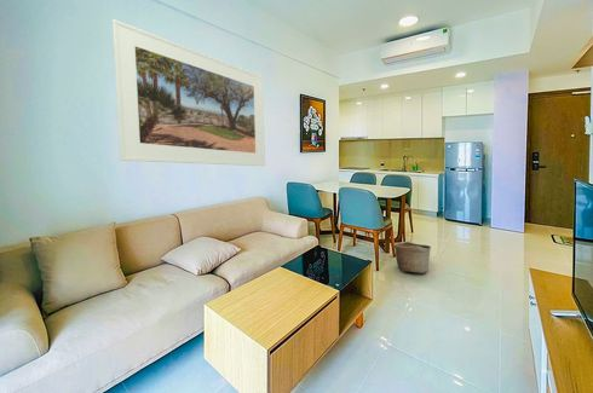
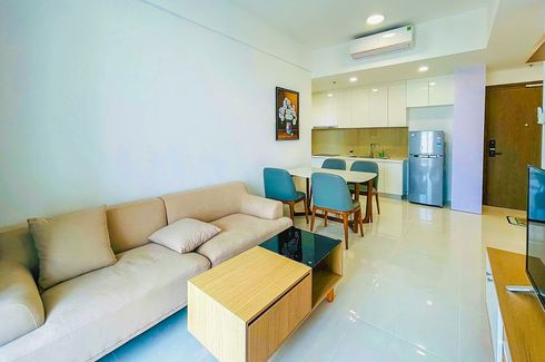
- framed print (206, 109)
- basket (411, 255)
